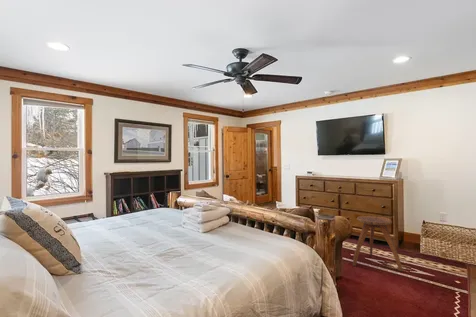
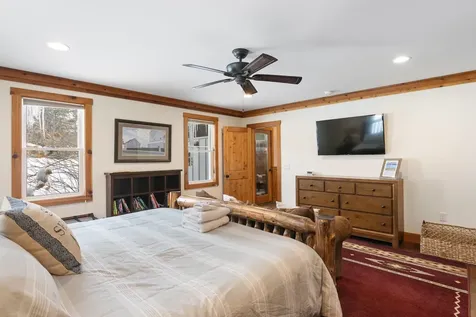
- stool (372, 242)
